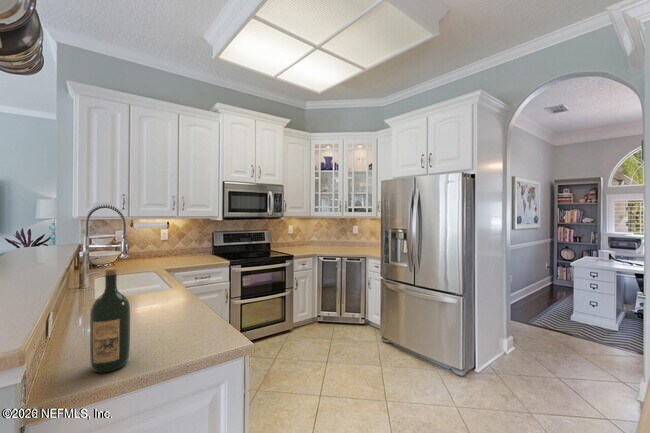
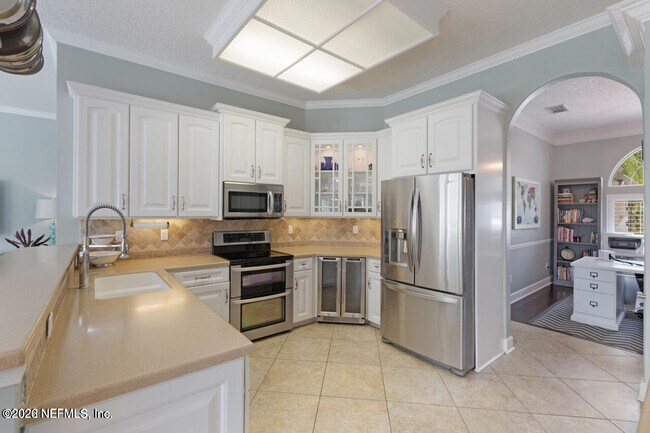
- wine bottle (110, 317)
